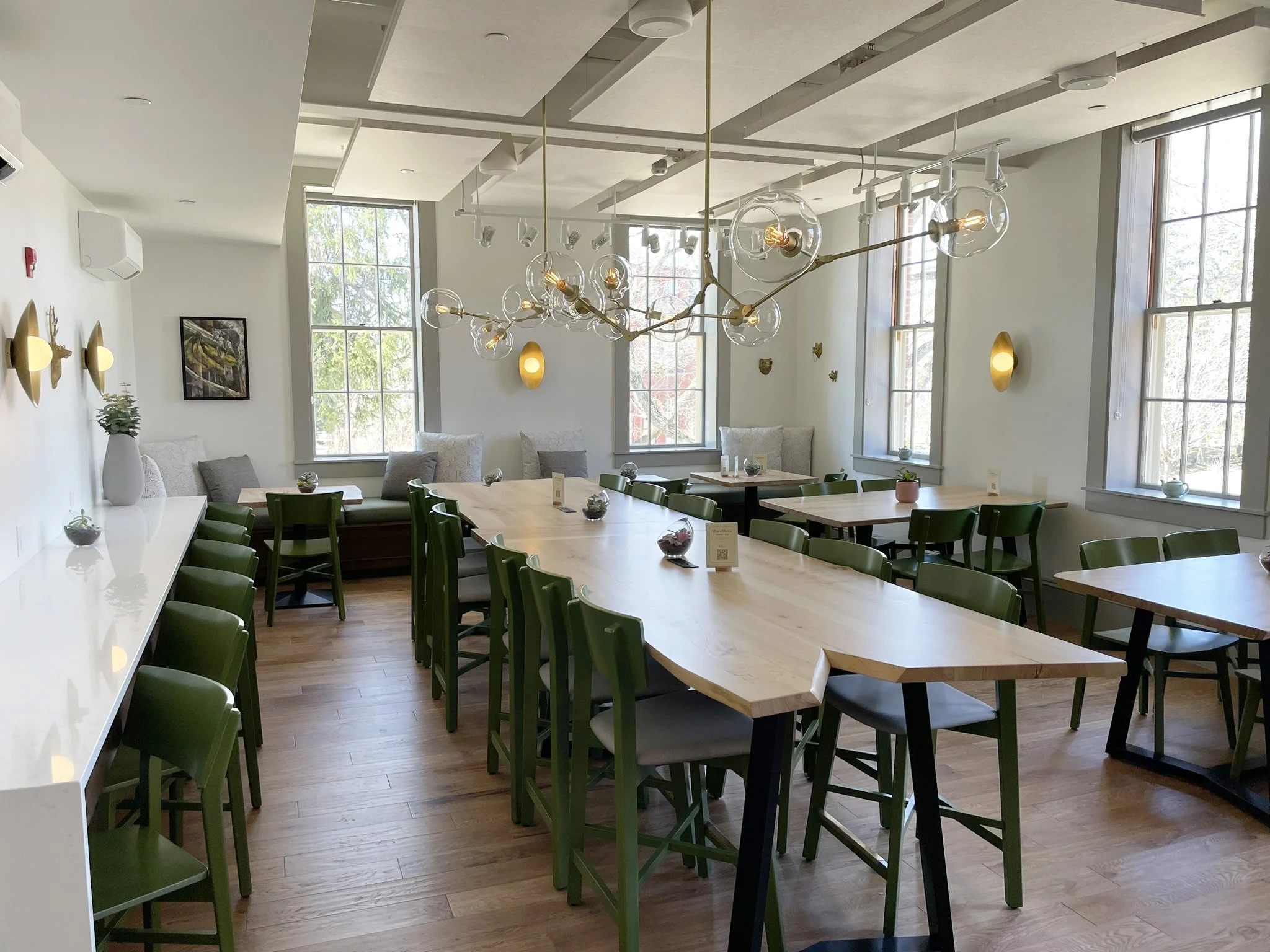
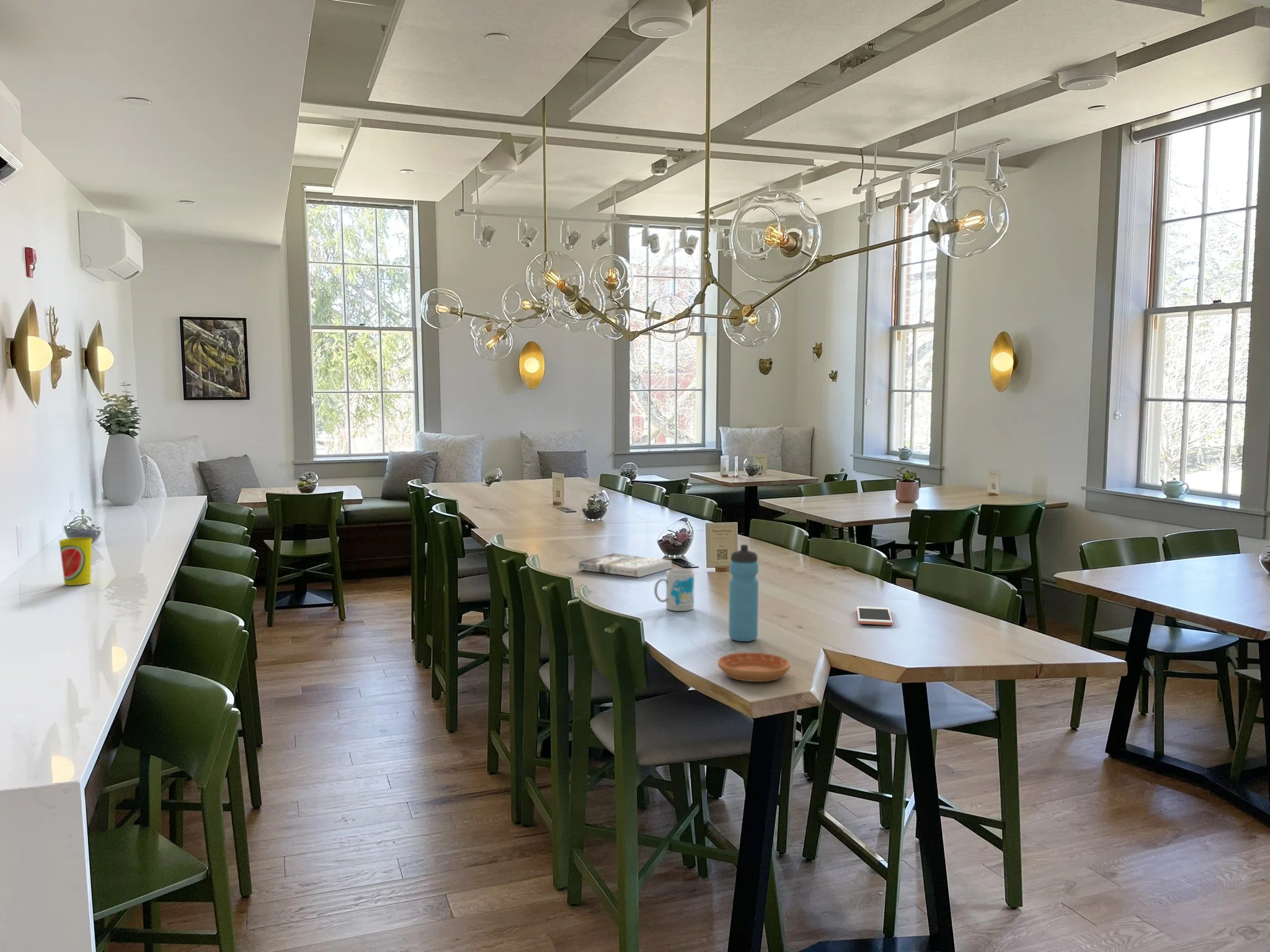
+ water bottle (744, 591)
+ saucer (753, 668)
+ cell phone (874, 615)
+ book (625, 565)
+ mug (673, 590)
+ cup (76, 561)
